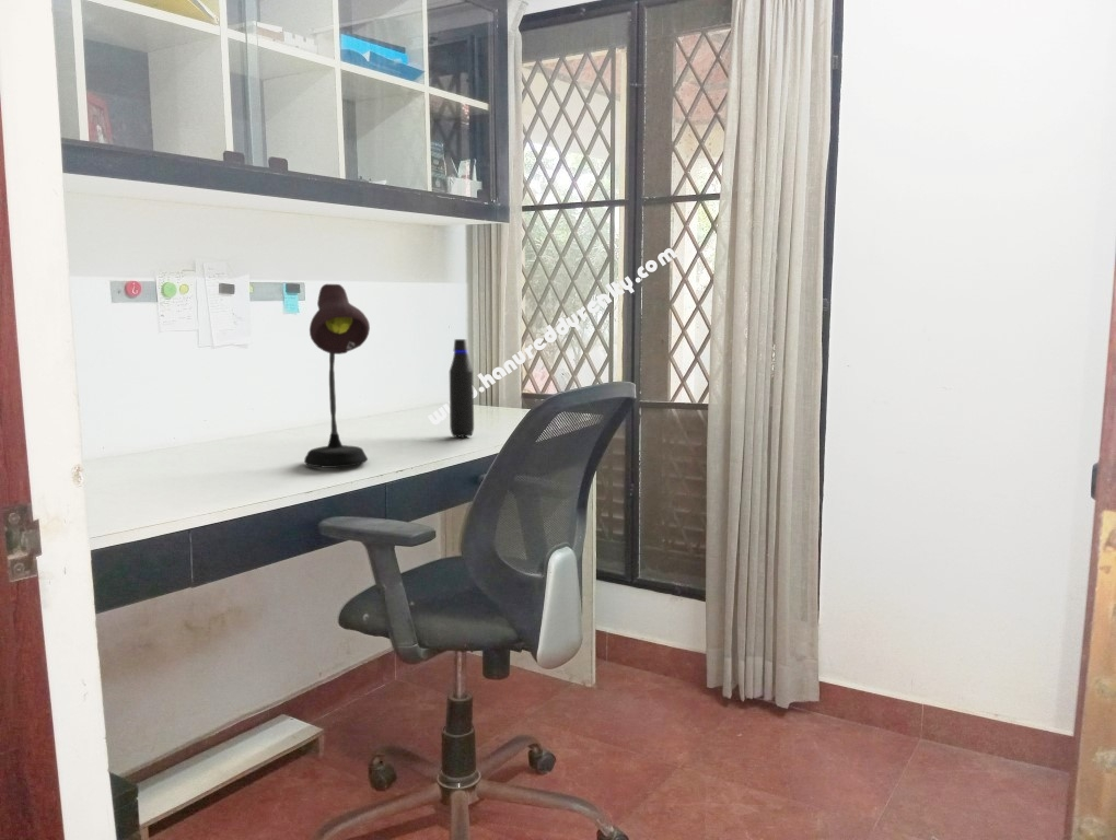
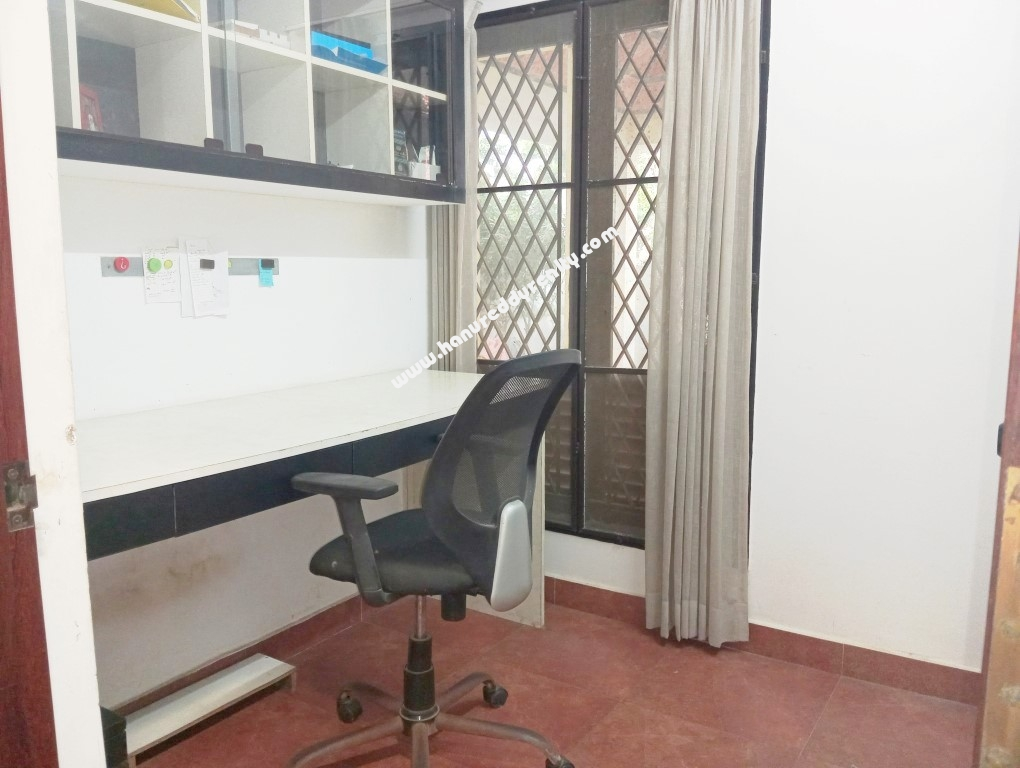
- desk lamp (334, 376)
- water bottle (461, 388)
